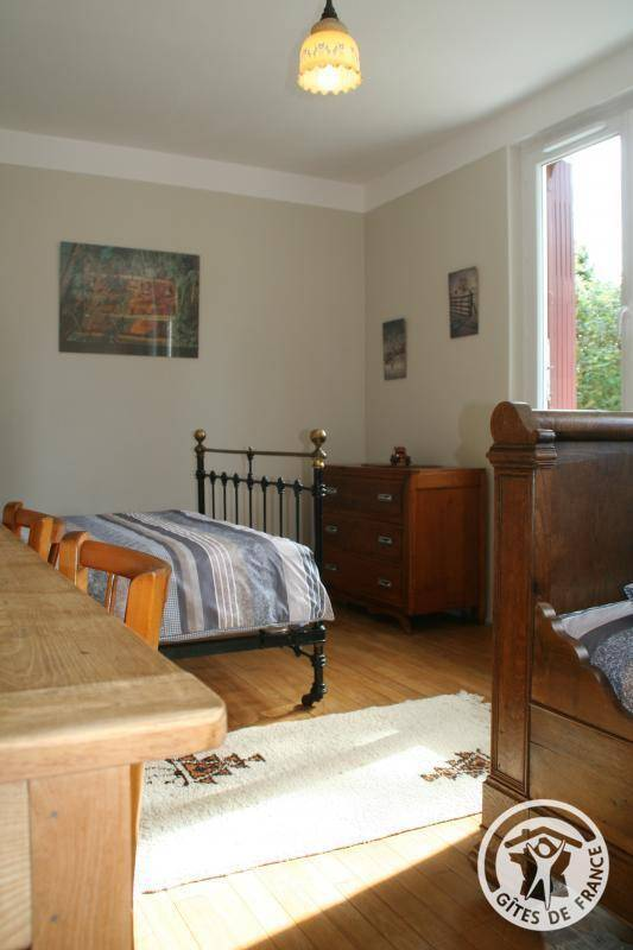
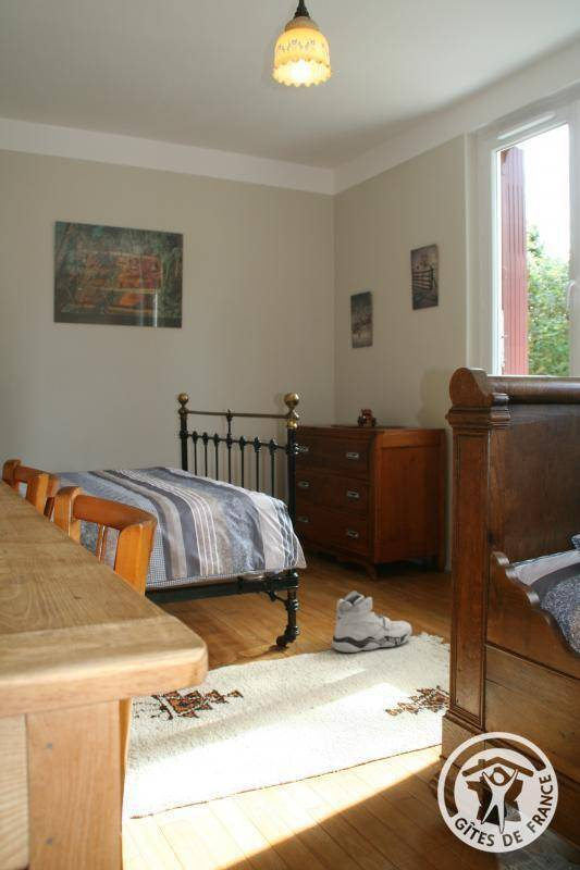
+ sneaker (372, 618)
